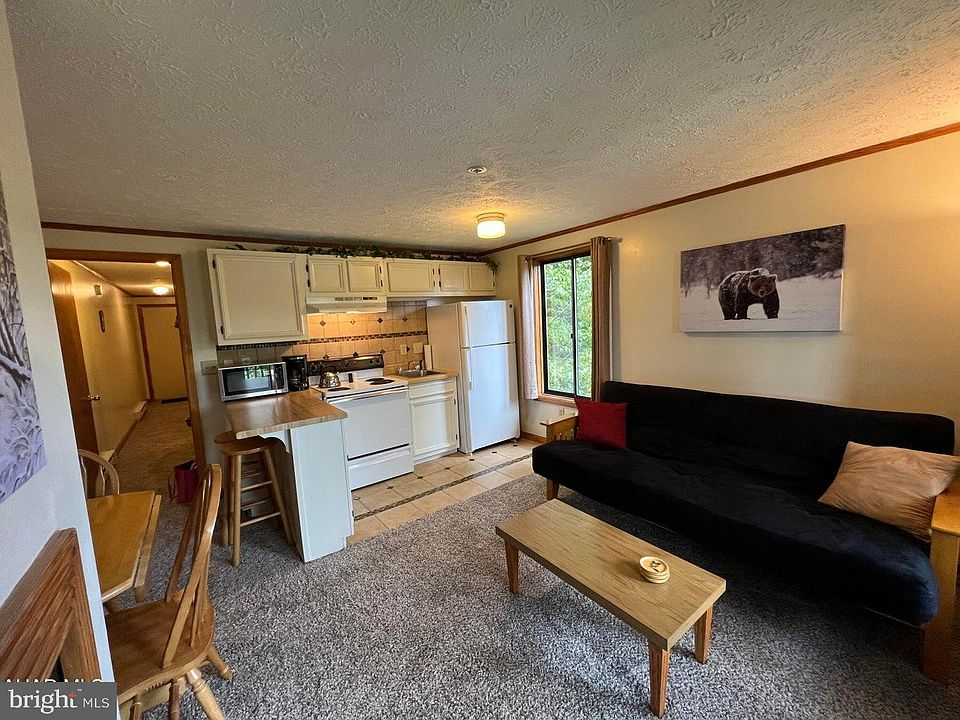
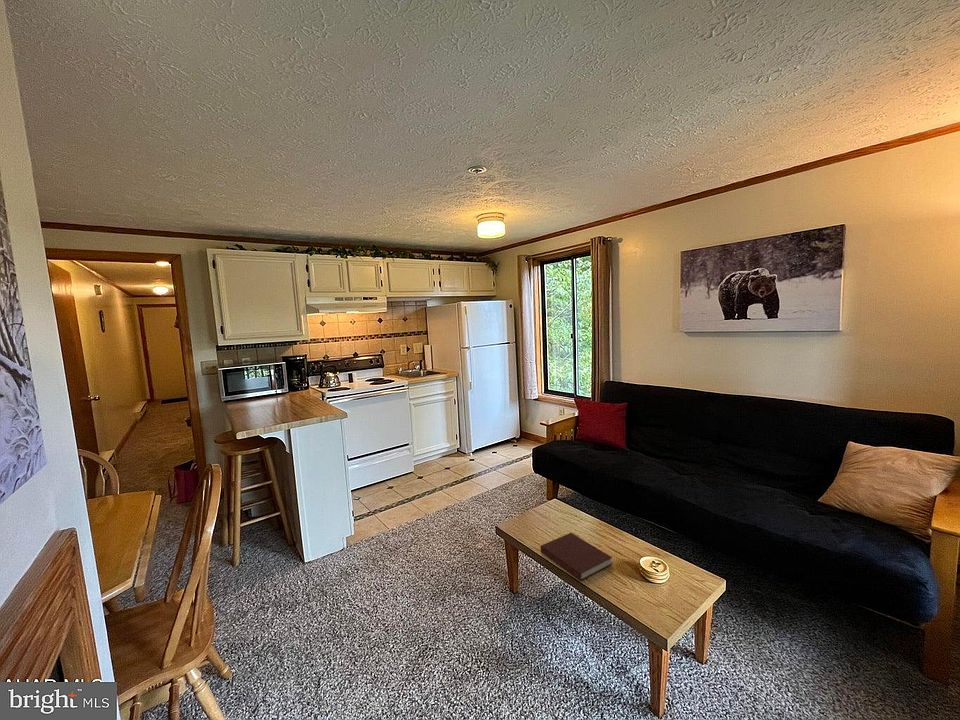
+ notebook (575, 554)
